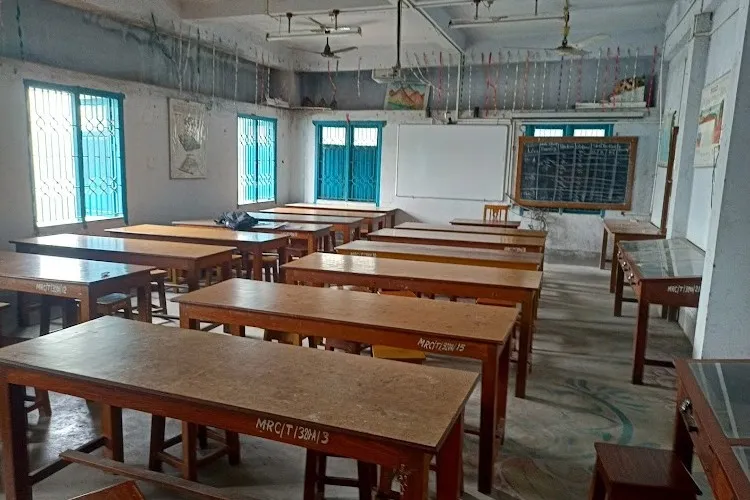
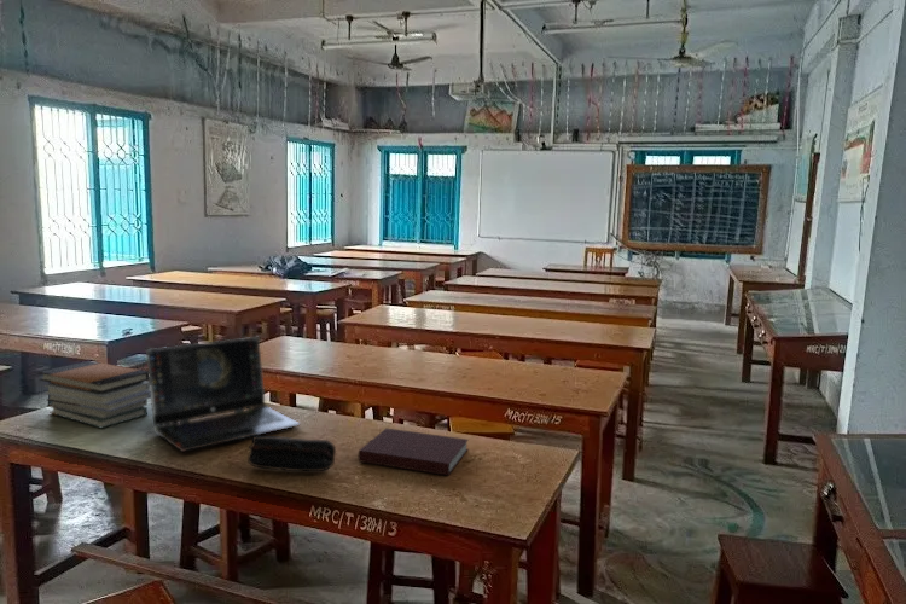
+ laptop computer (223, 389)
+ pencil case (290, 451)
+ book stack (97, 393)
+ notebook (414, 449)
